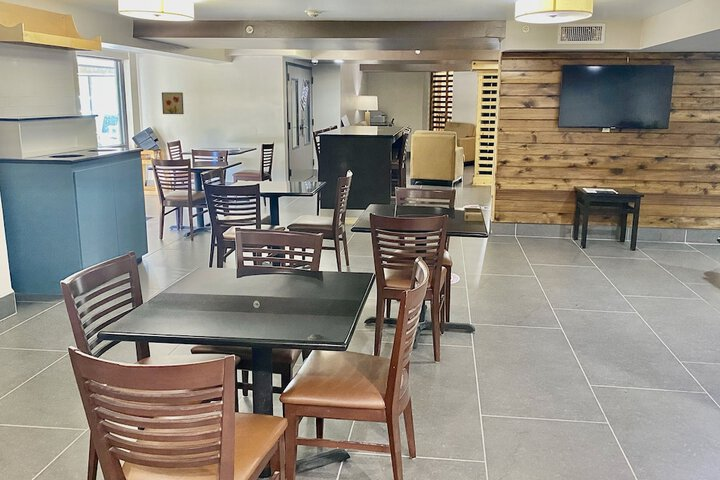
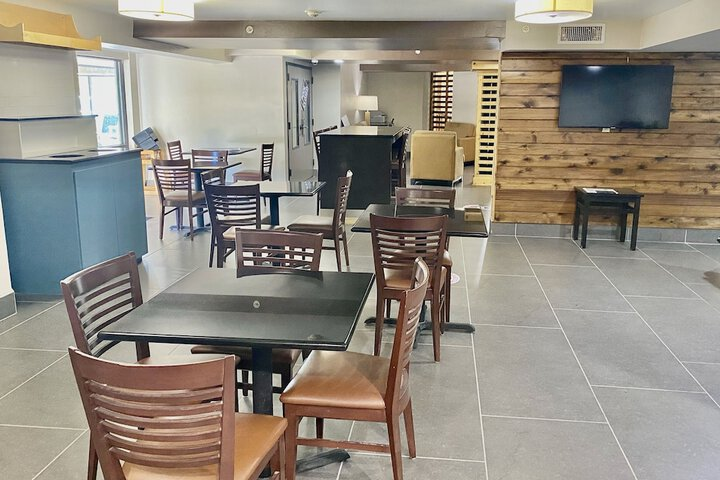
- wall art (172, 103)
